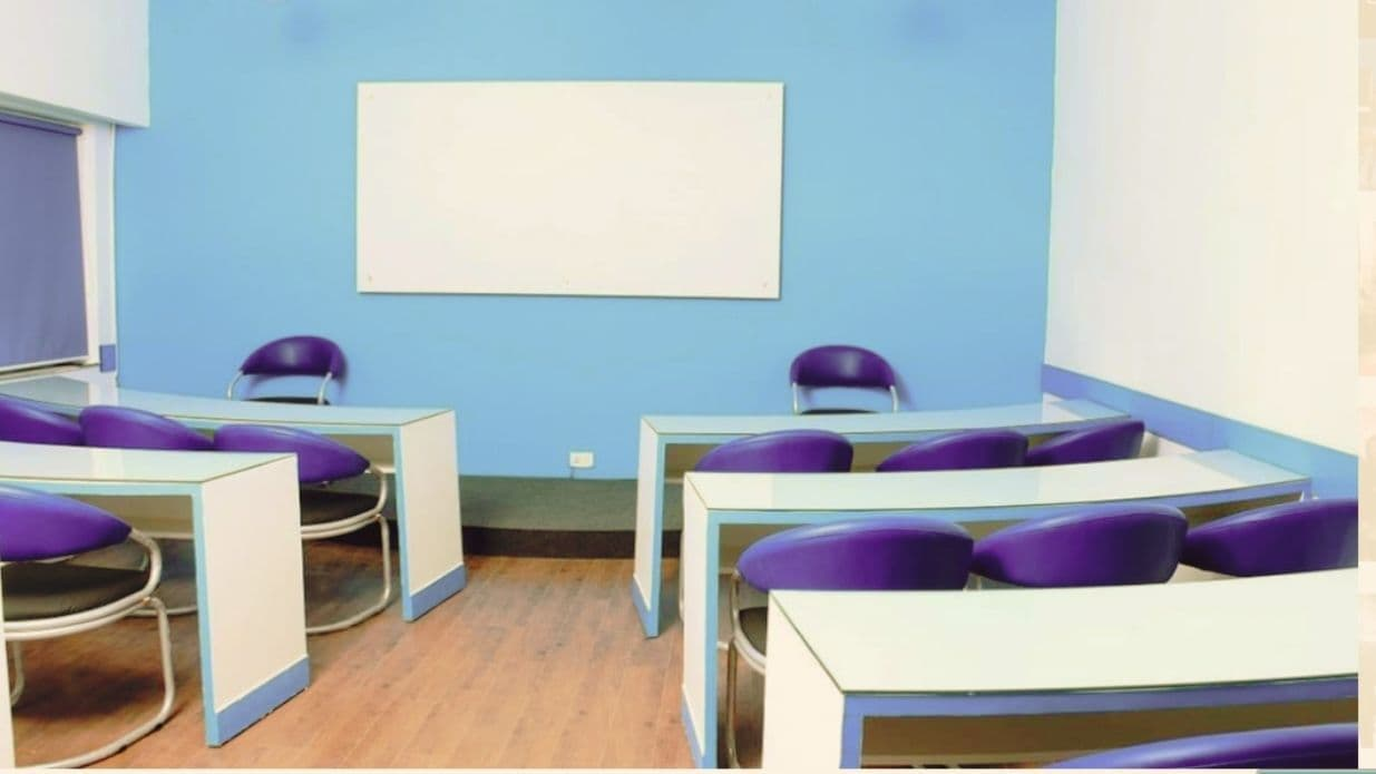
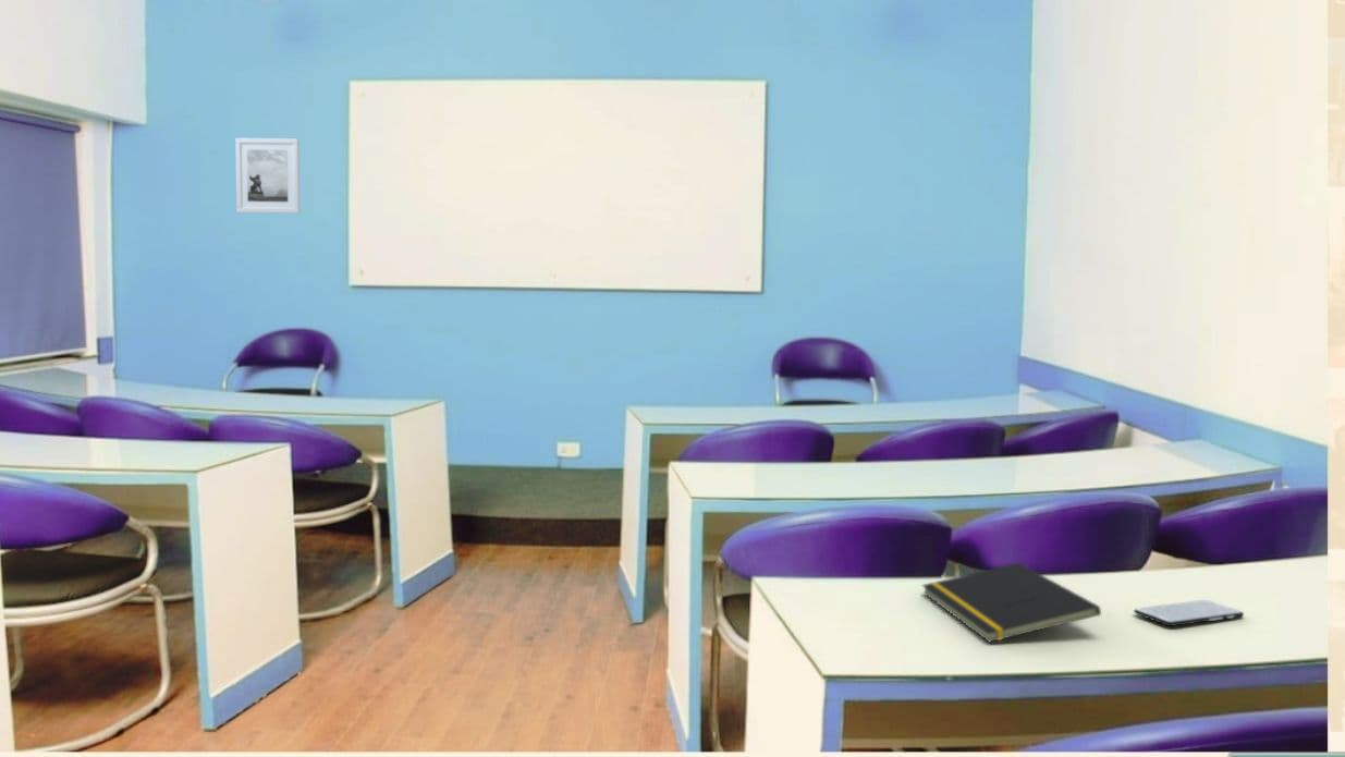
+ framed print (268, 175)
+ smartphone (1188, 612)
+ notepad (1005, 599)
